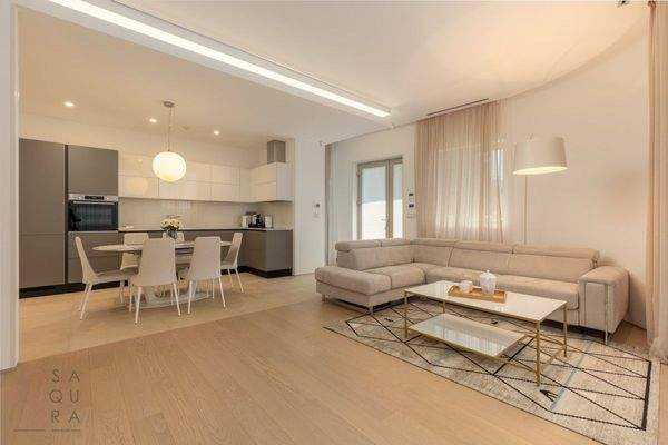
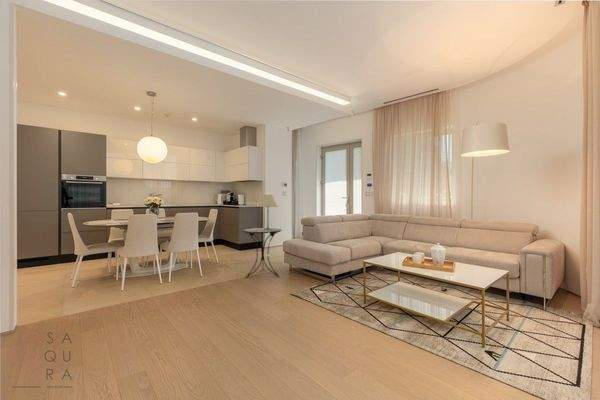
+ table lamp (267, 212)
+ side table (262, 251)
